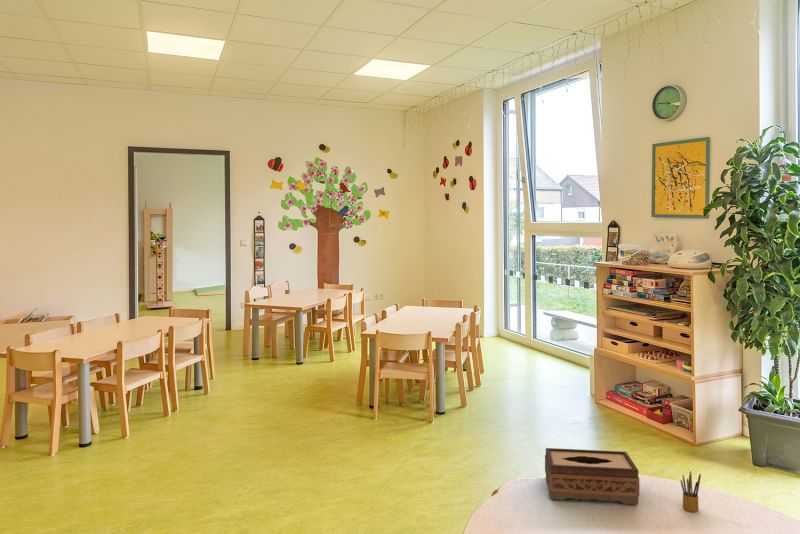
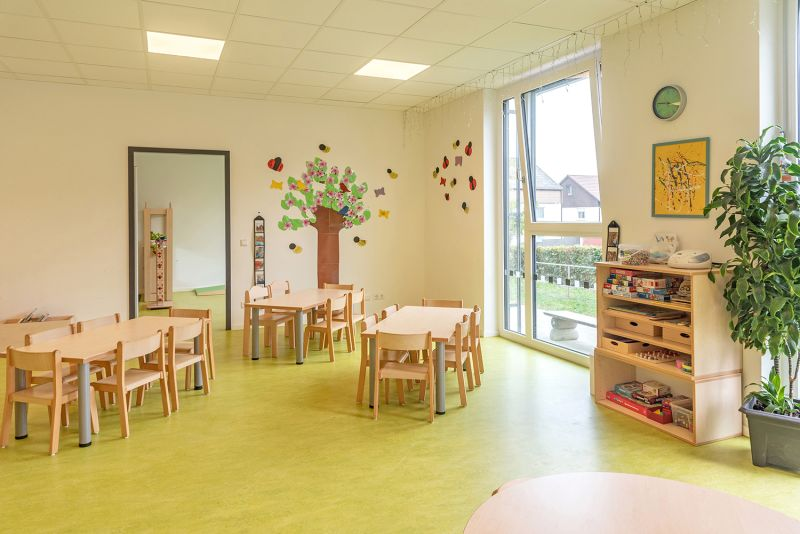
- pencil box (691, 491)
- tissue box (589, 474)
